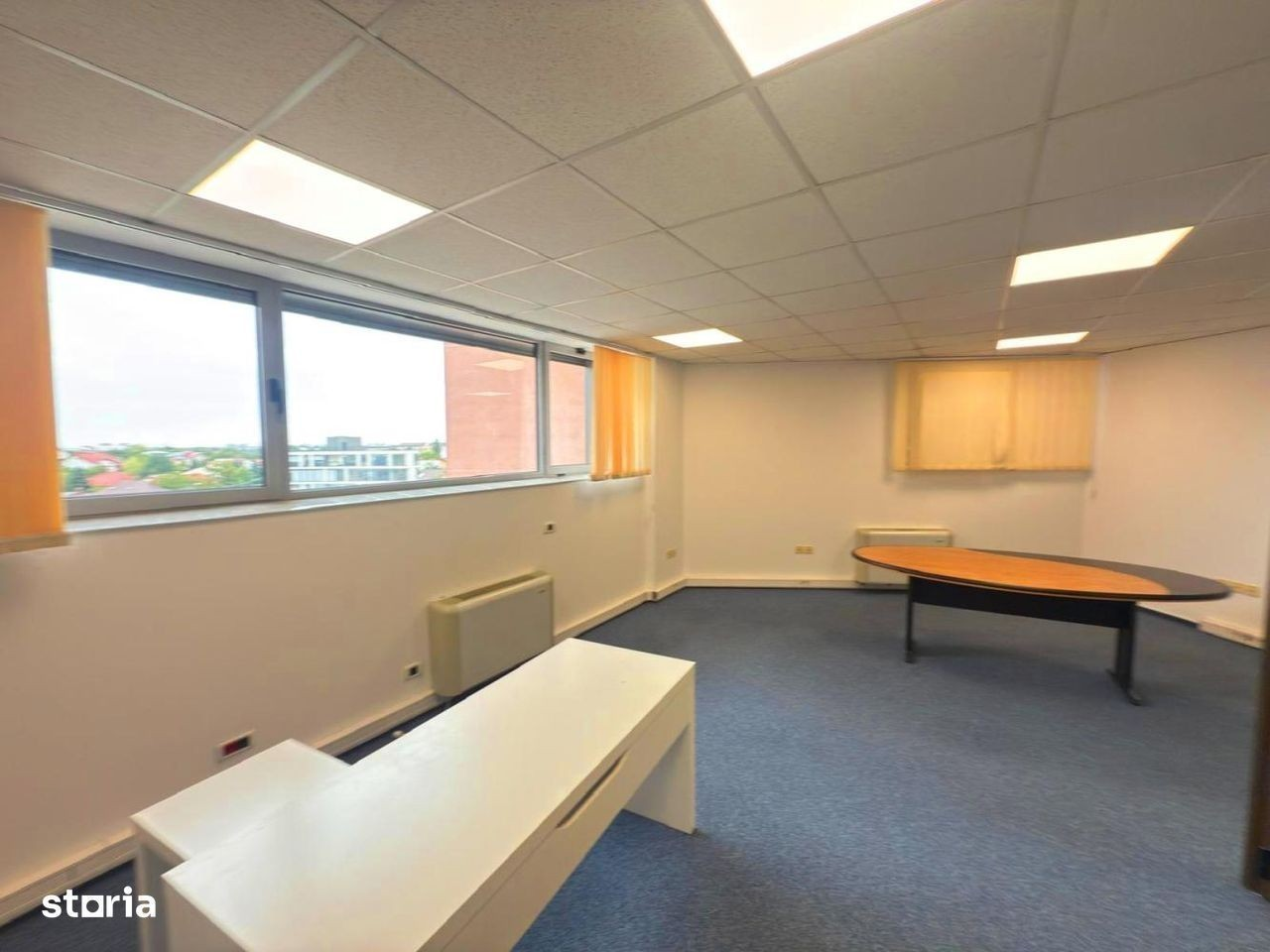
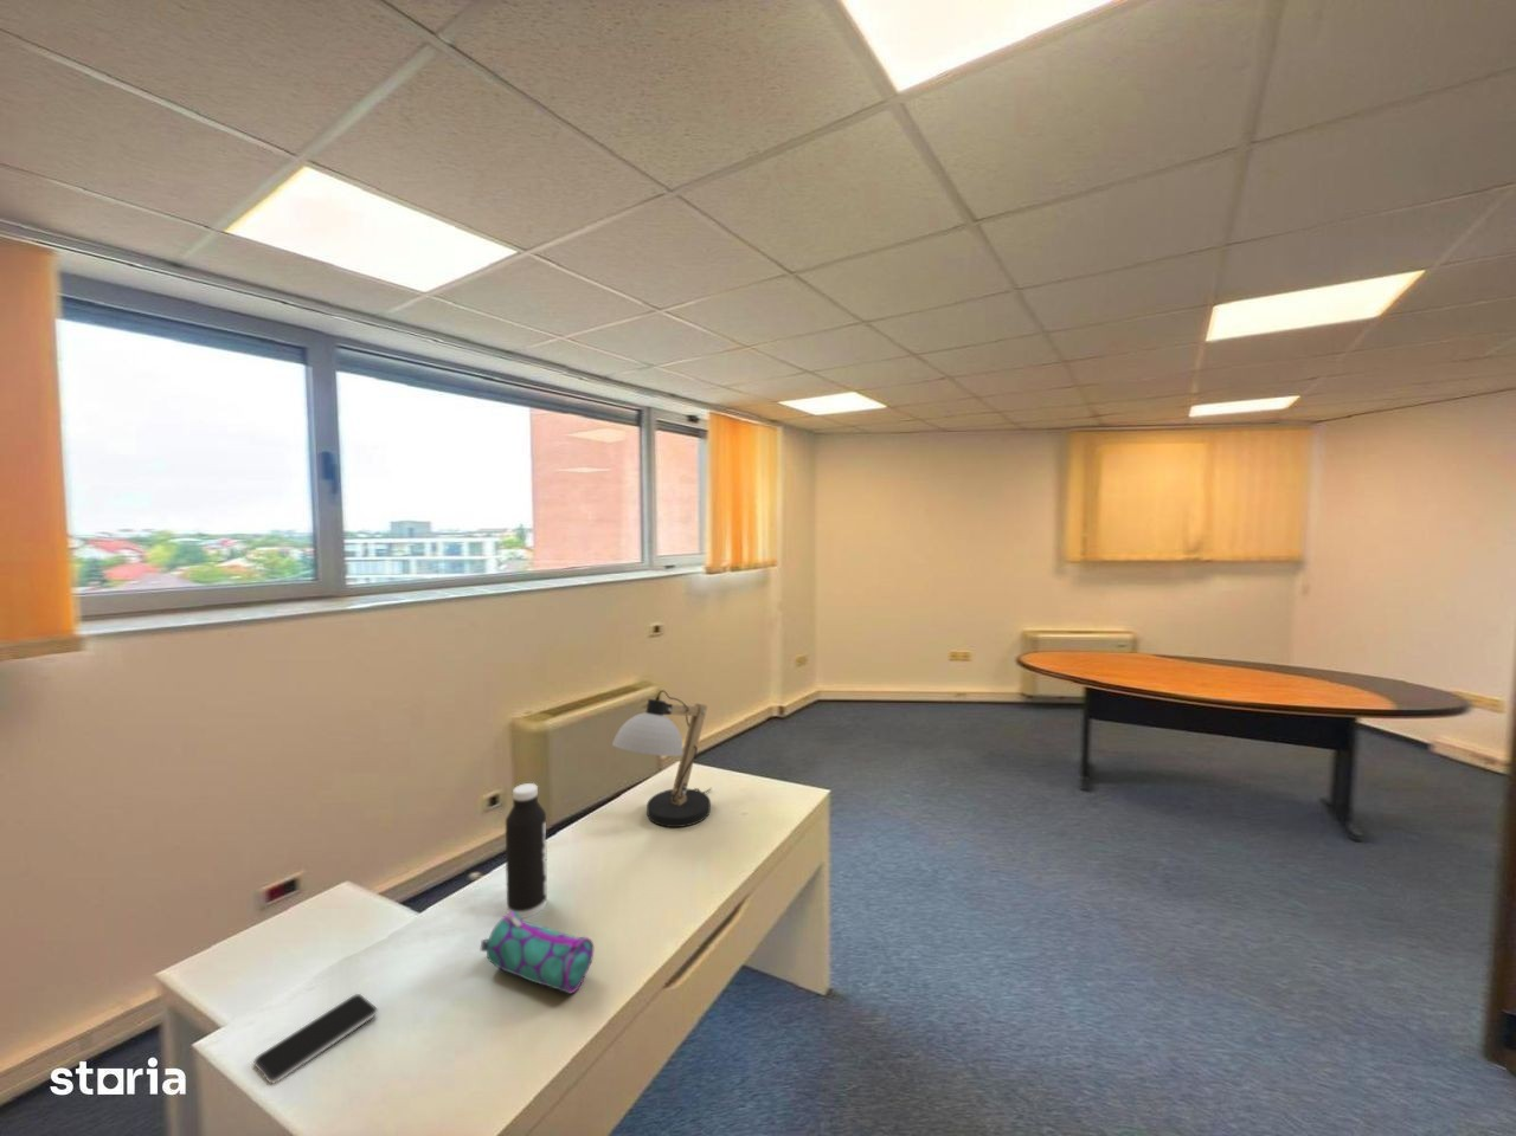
+ desk lamp (672, 752)
+ smartphone (319, 1035)
+ pencil case (538, 949)
+ water bottle (526, 847)
